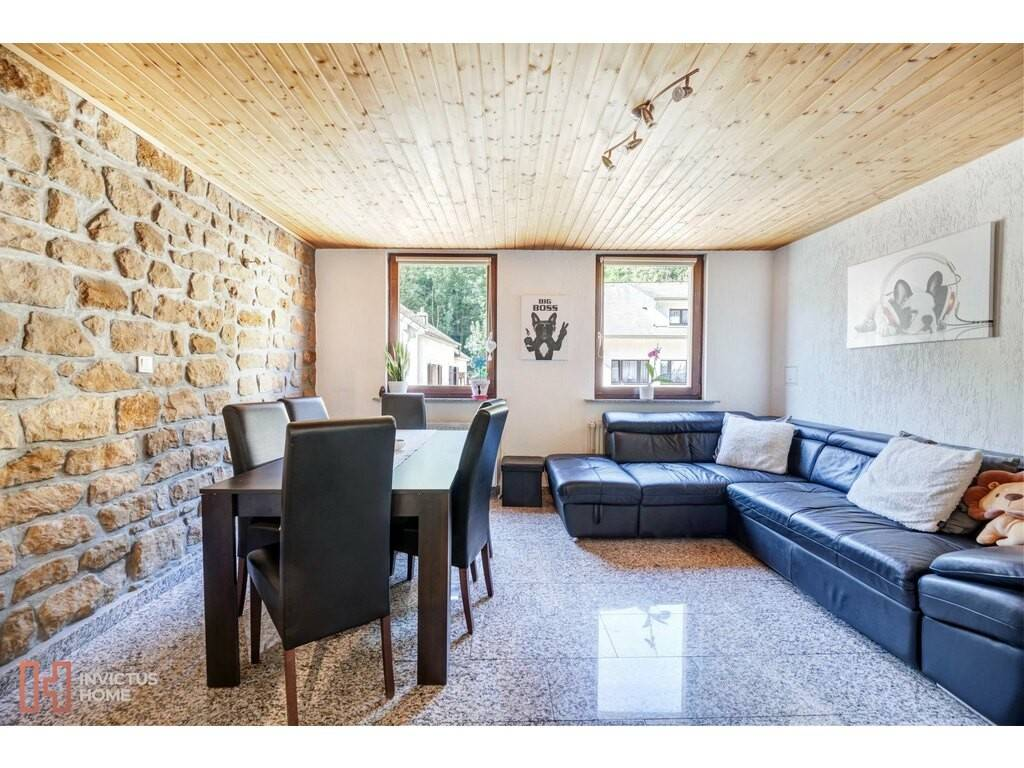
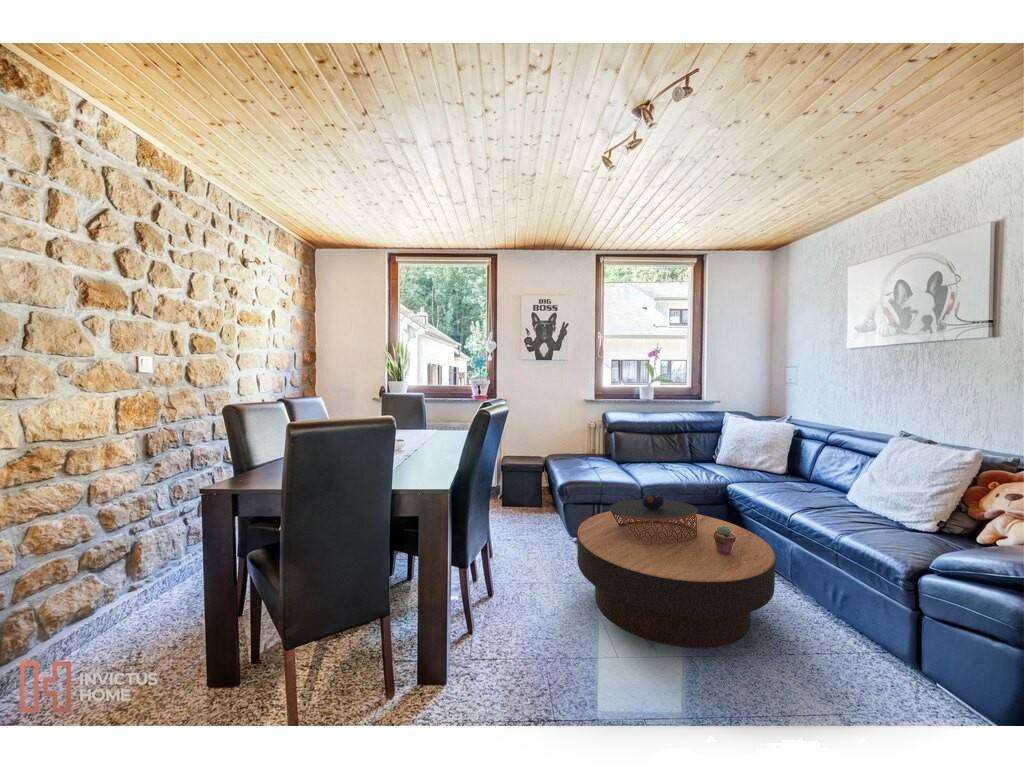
+ coffee table (669, 570)
+ potted succulent (724, 539)
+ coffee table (653, 513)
